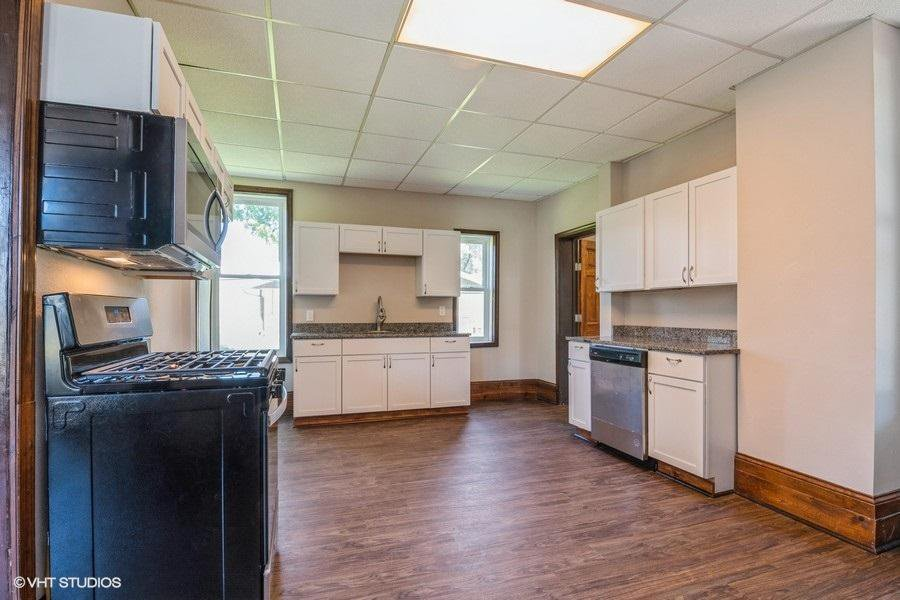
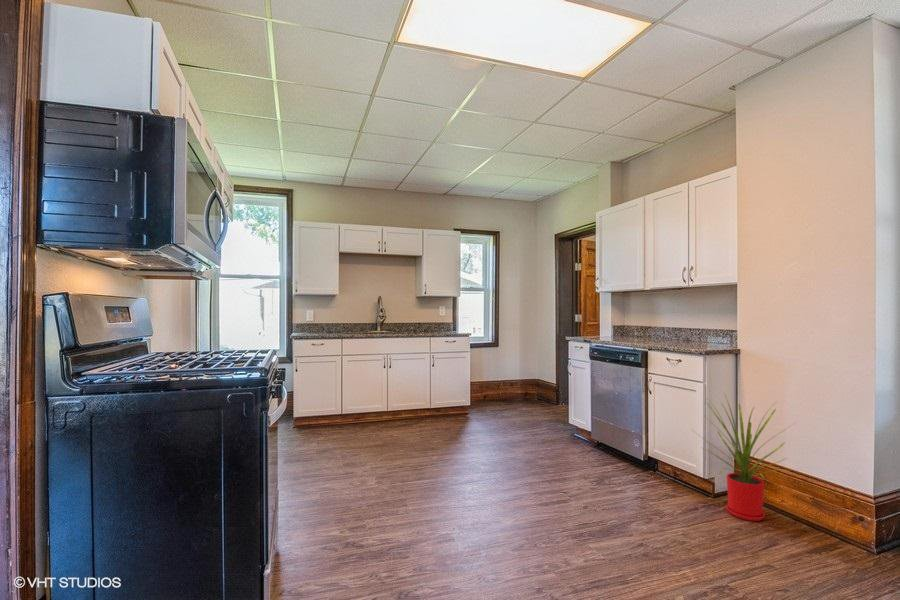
+ house plant (746, 456)
